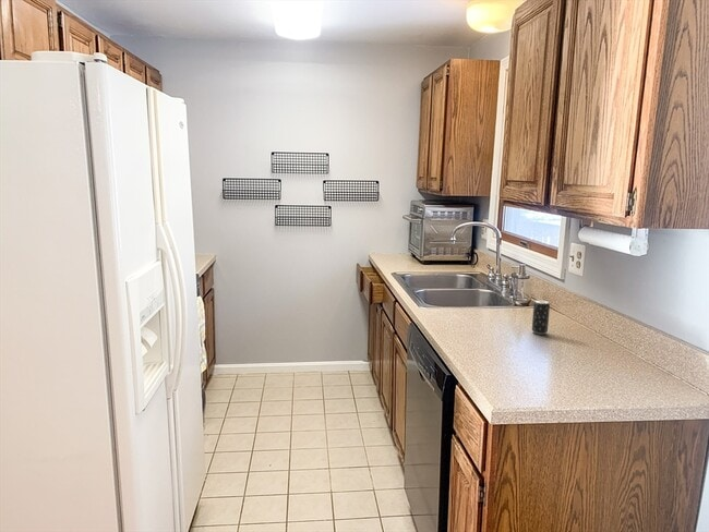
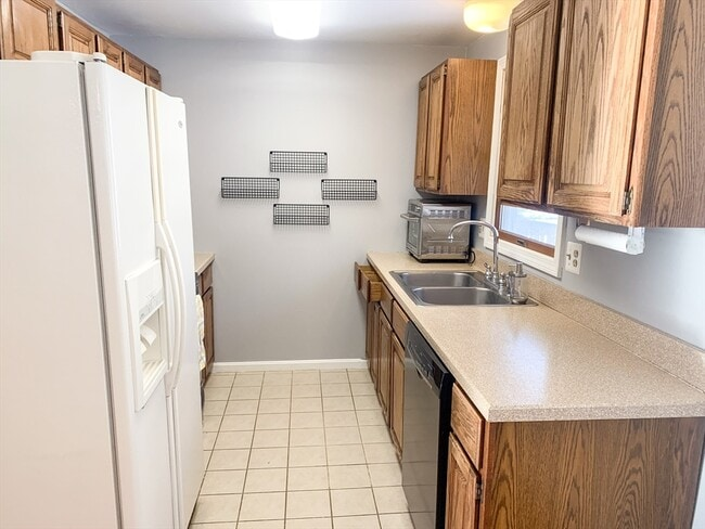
- beverage can (540, 317)
